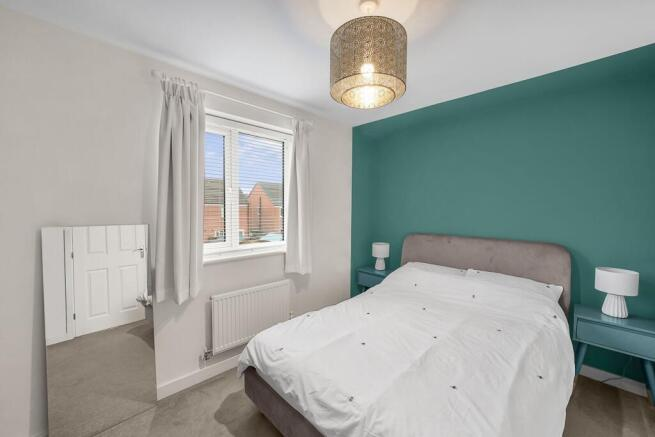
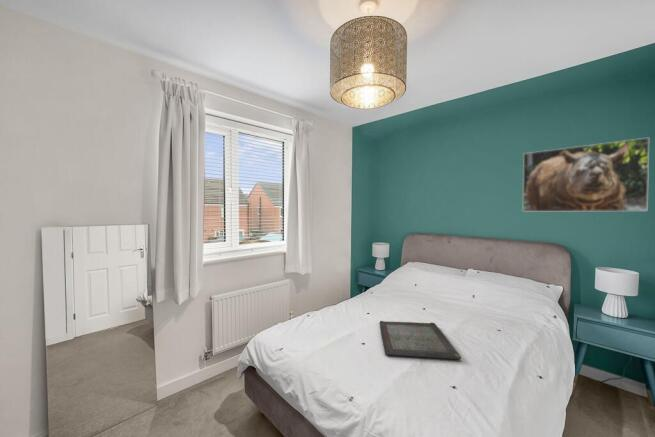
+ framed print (578, 179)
+ serving tray (414, 337)
